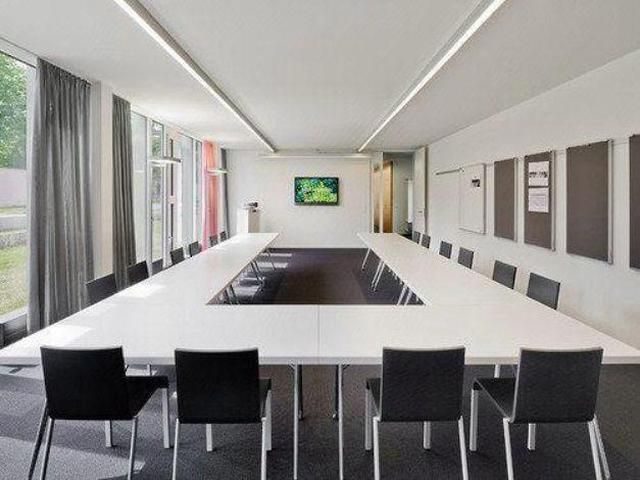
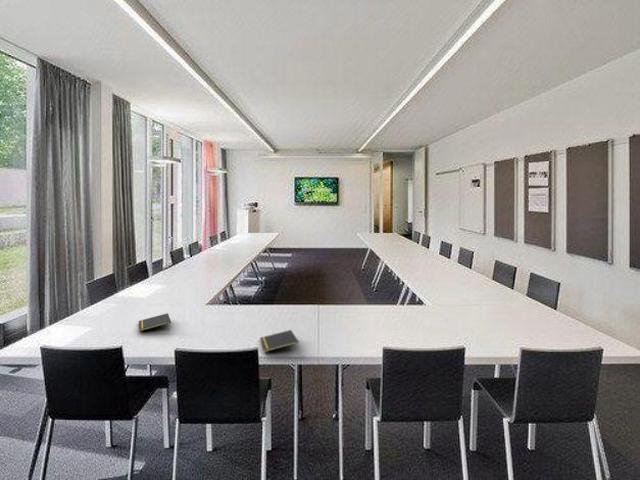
+ notepad (278, 340)
+ notepad (154, 321)
